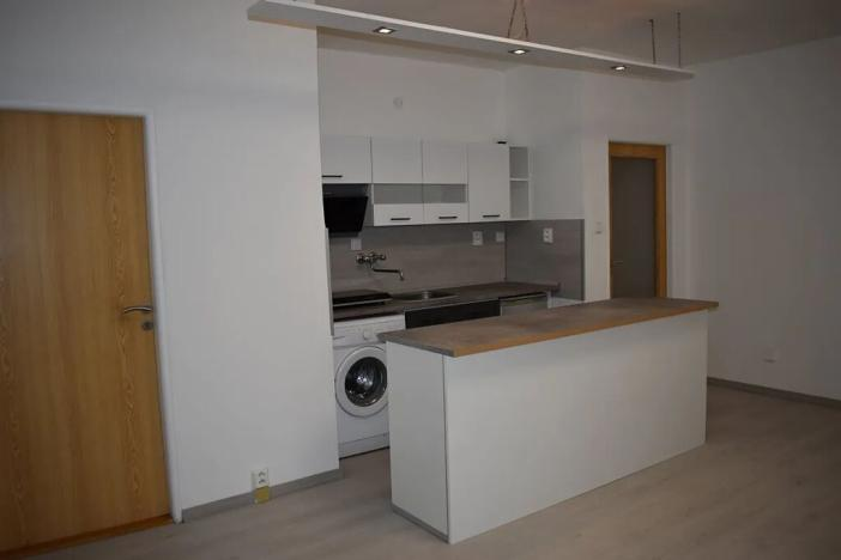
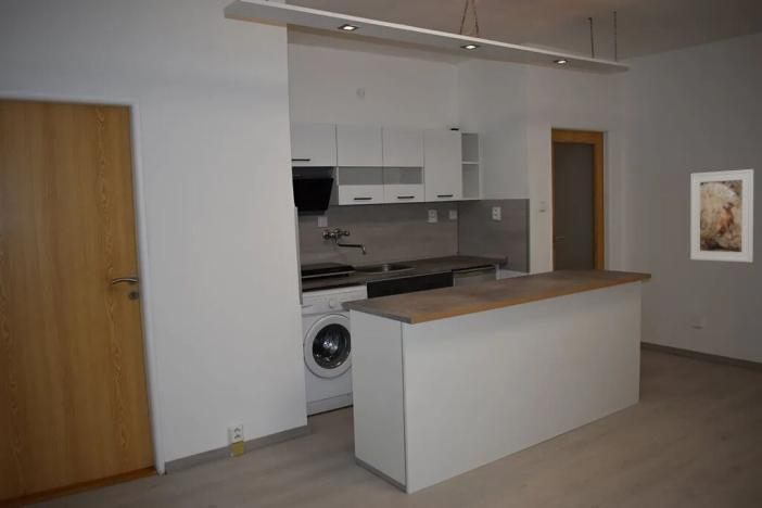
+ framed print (721, 216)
